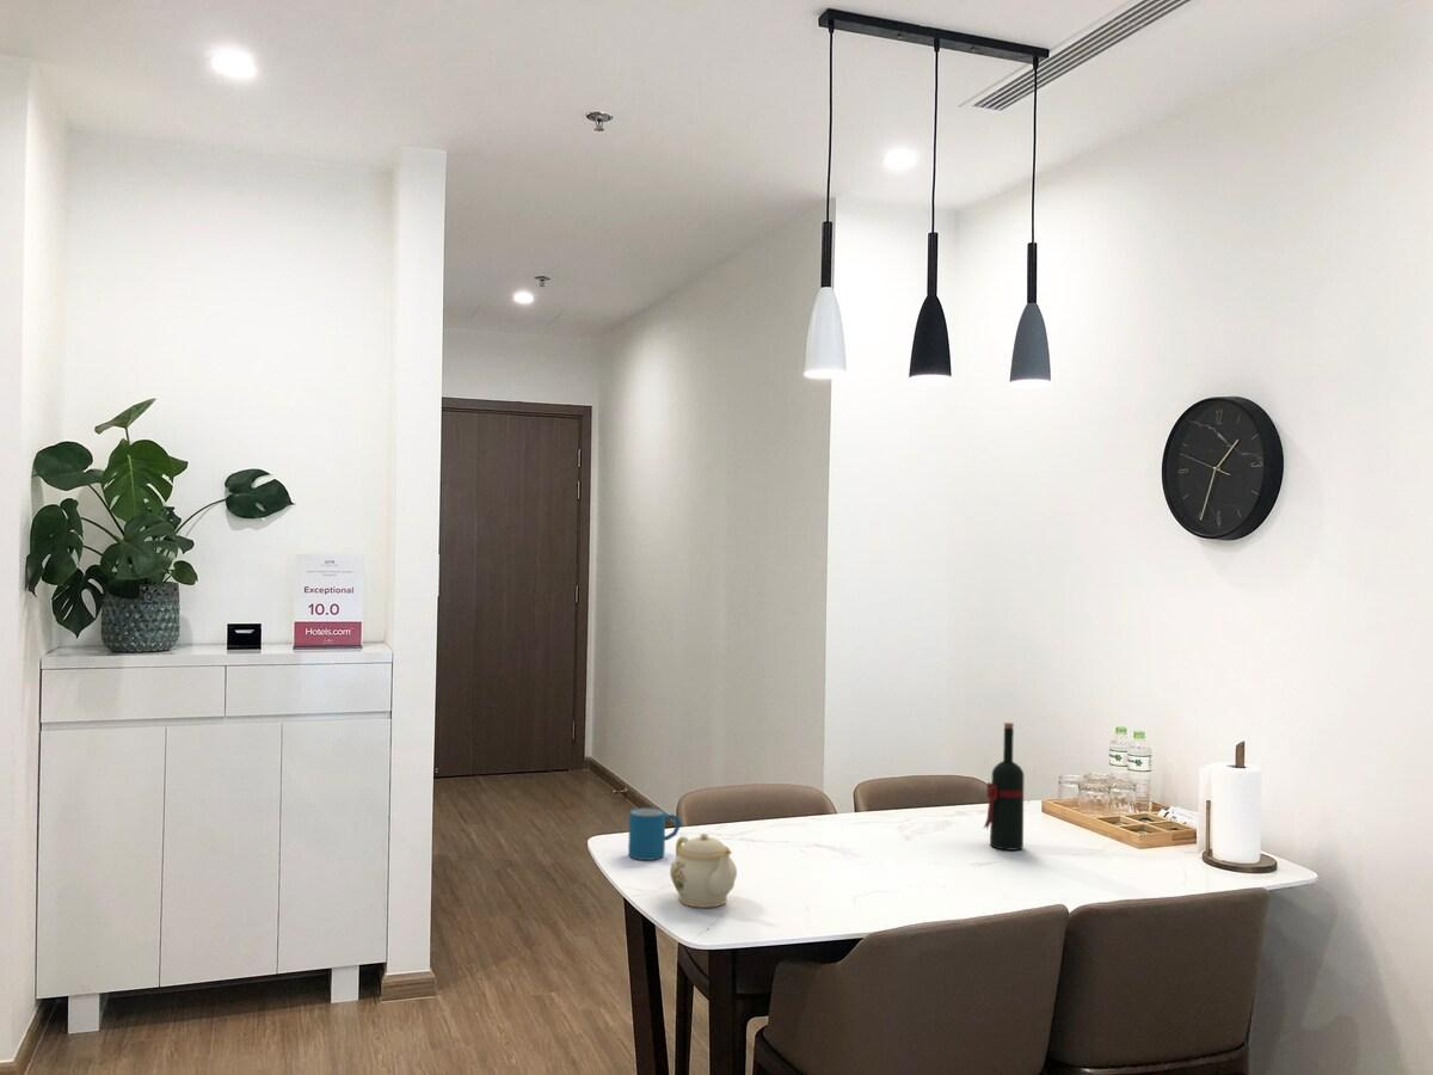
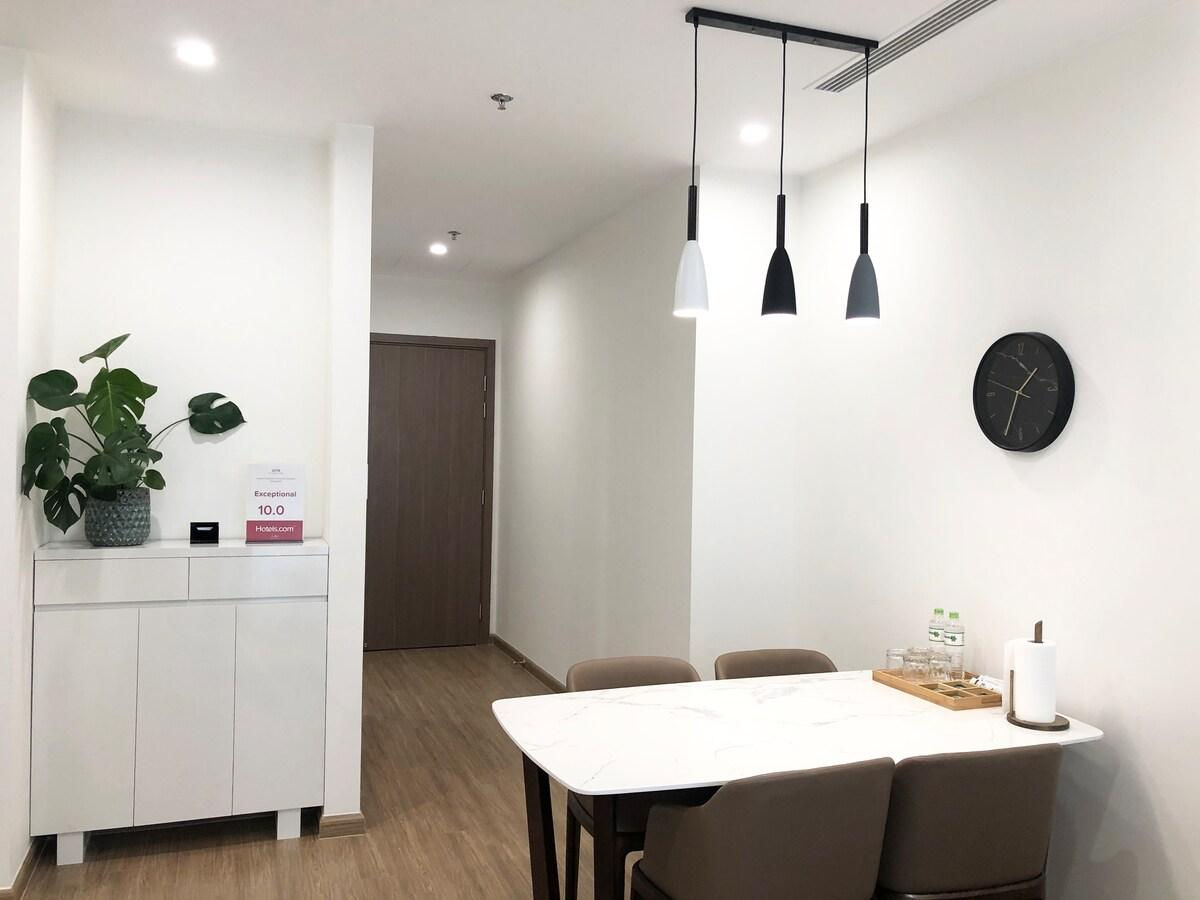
- mug (654, 833)
- teapot (702, 866)
- wine bottle (1003, 785)
